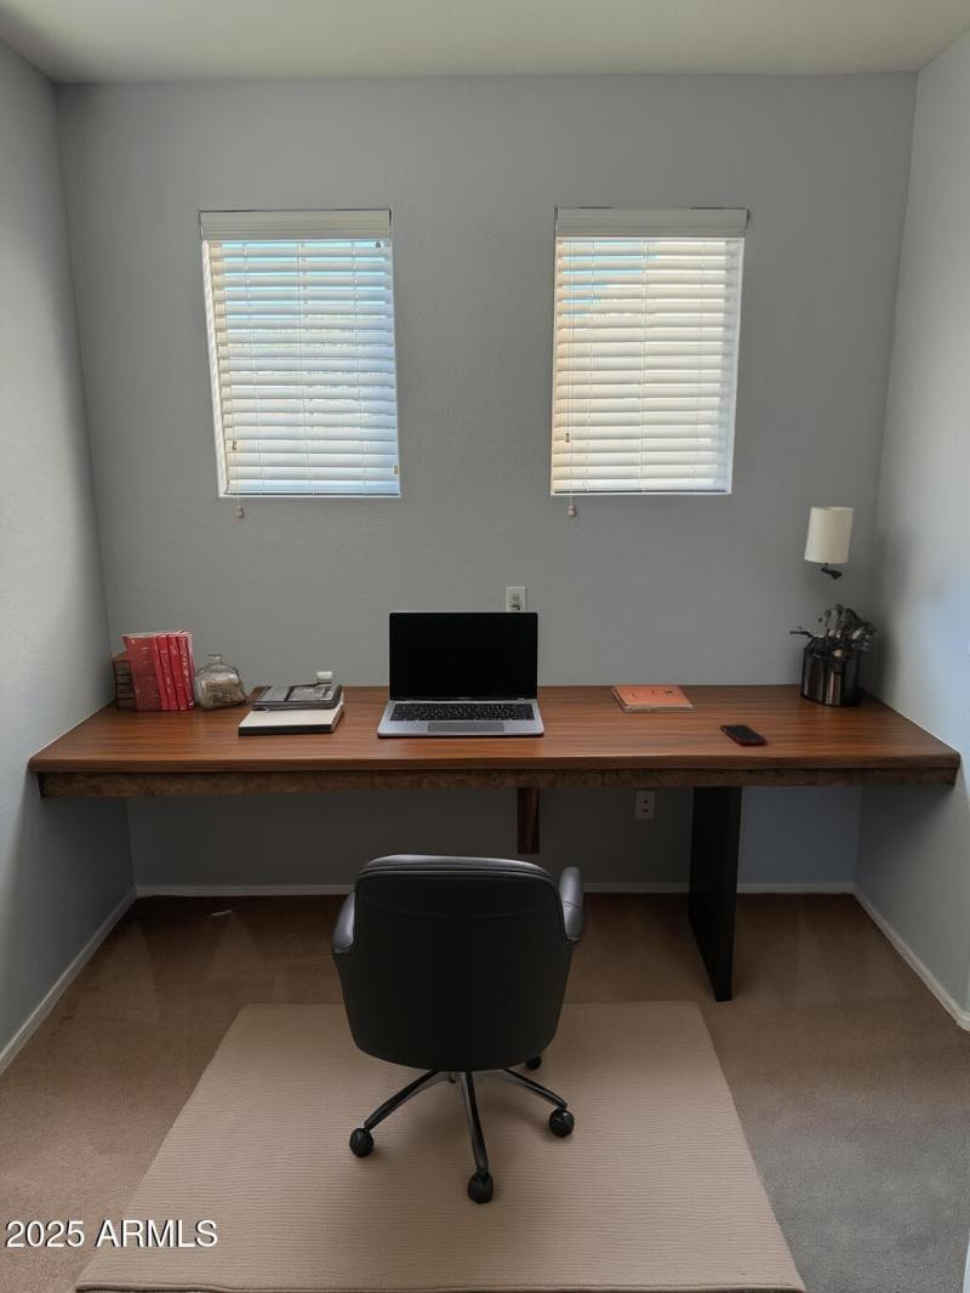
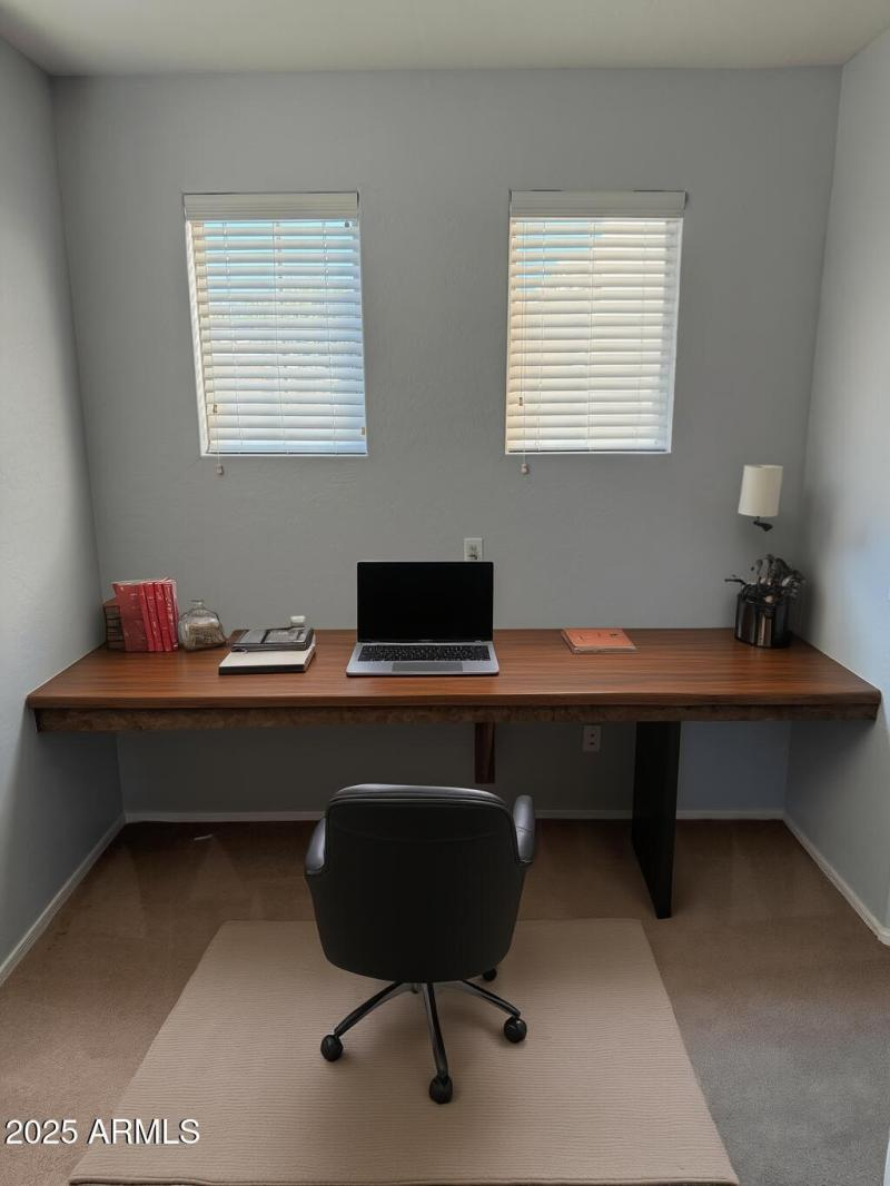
- cell phone (742, 734)
